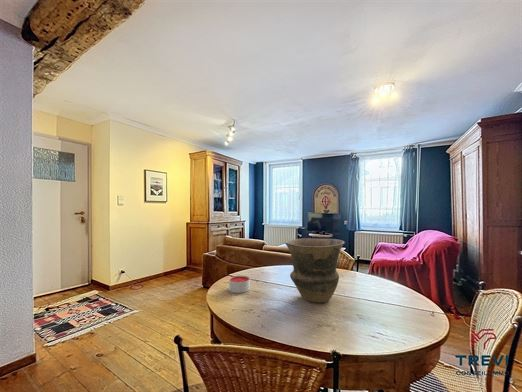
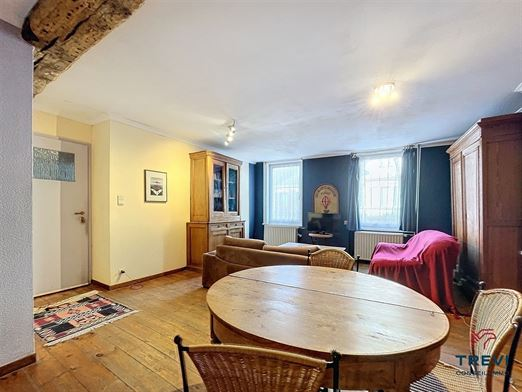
- vase (314, 268)
- candle (239, 283)
